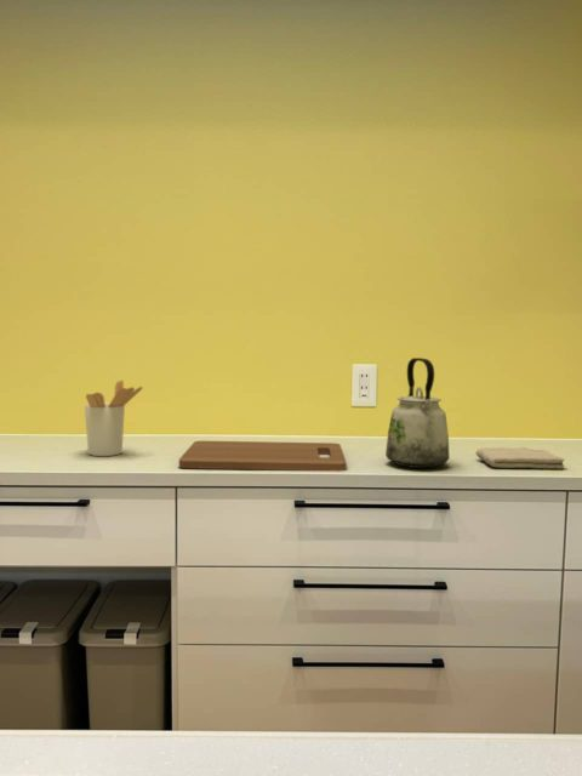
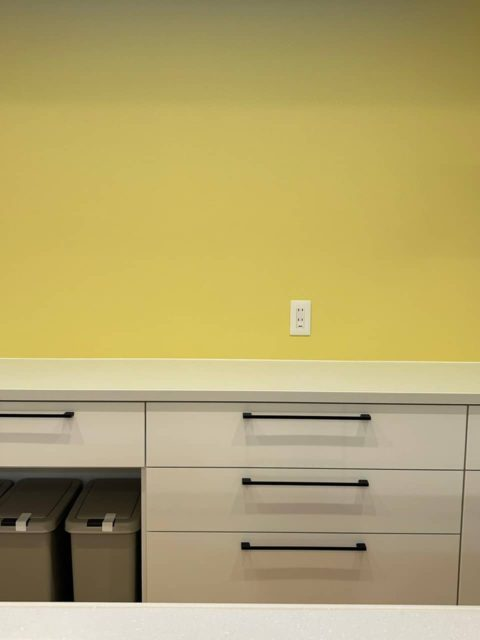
- washcloth (519, 457)
- kettle (413, 410)
- utensil holder (113, 417)
- cutting board (264, 455)
